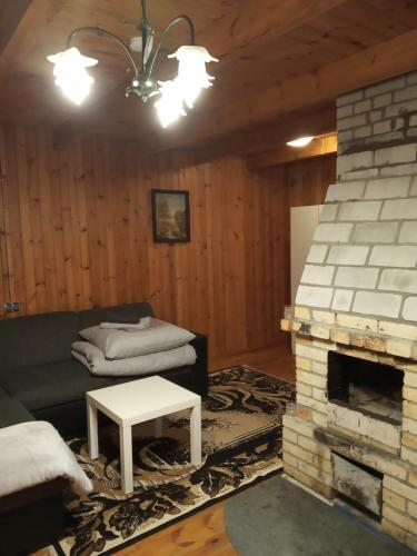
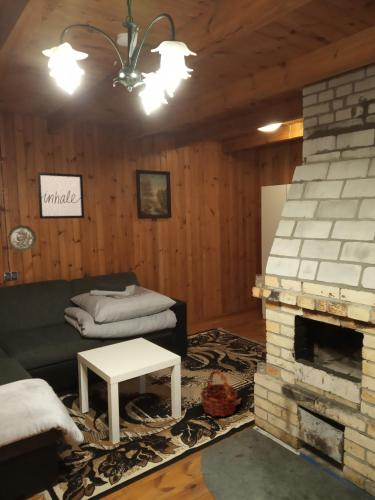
+ basket (219, 389)
+ decorative plate (22, 238)
+ wall art (61, 196)
